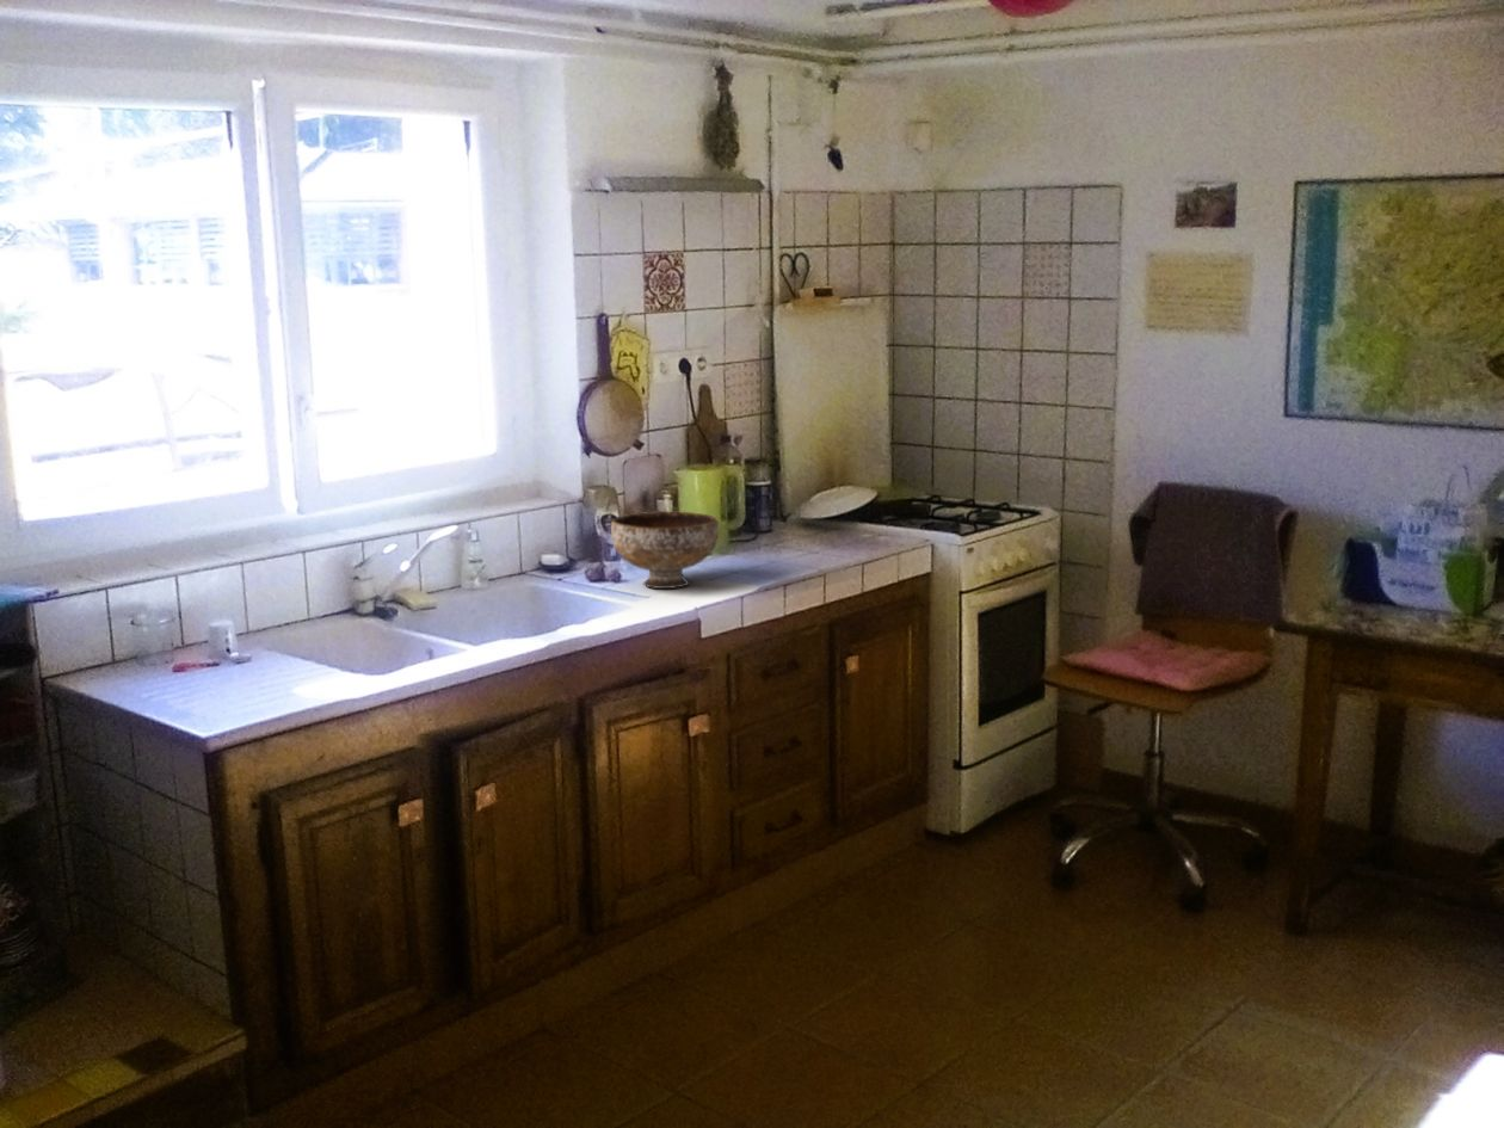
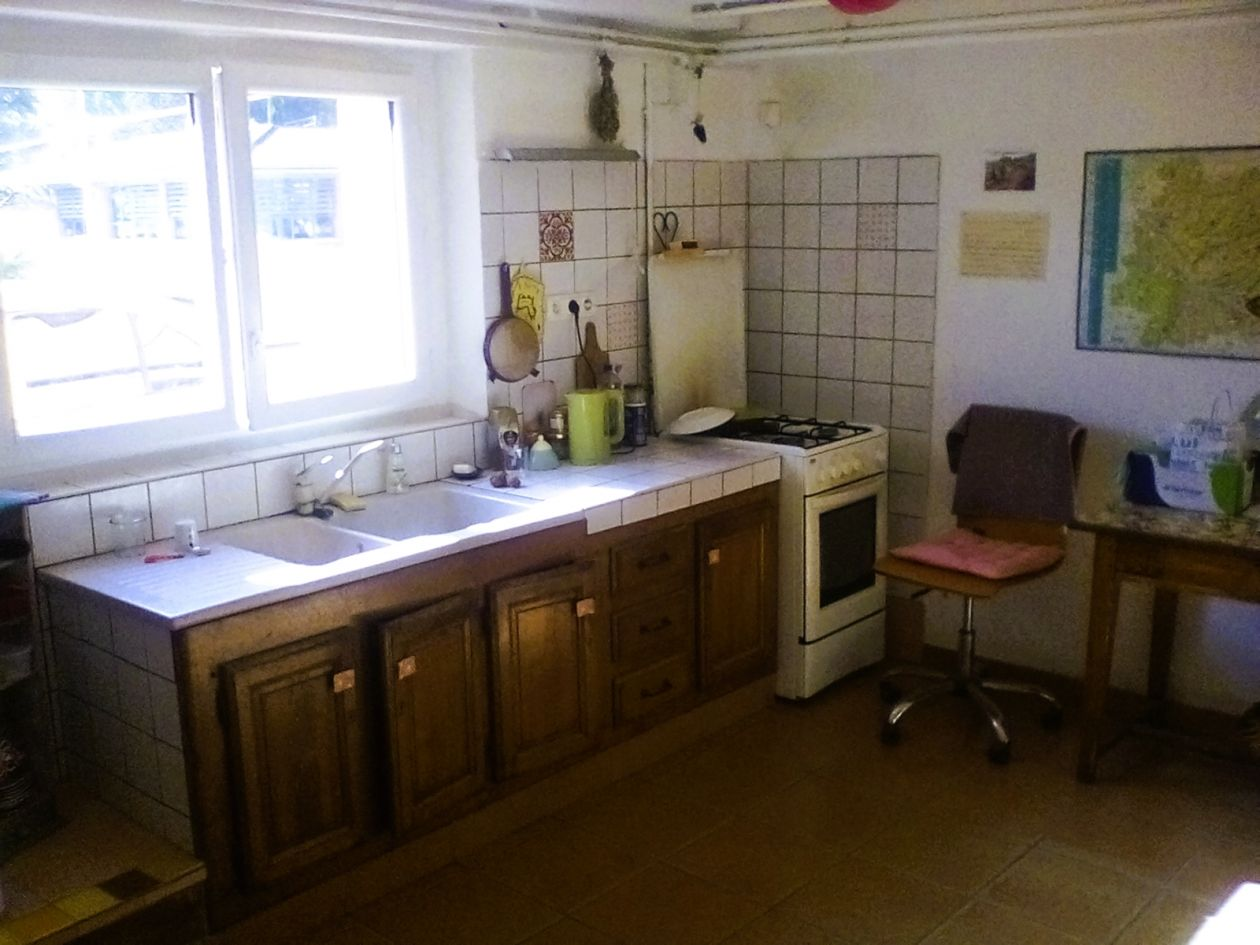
- bowl (665, 551)
